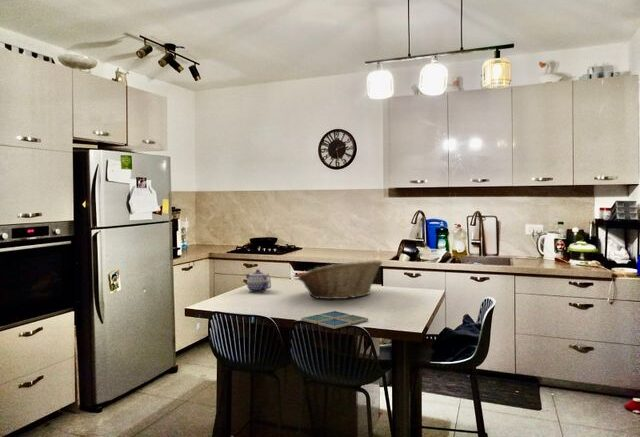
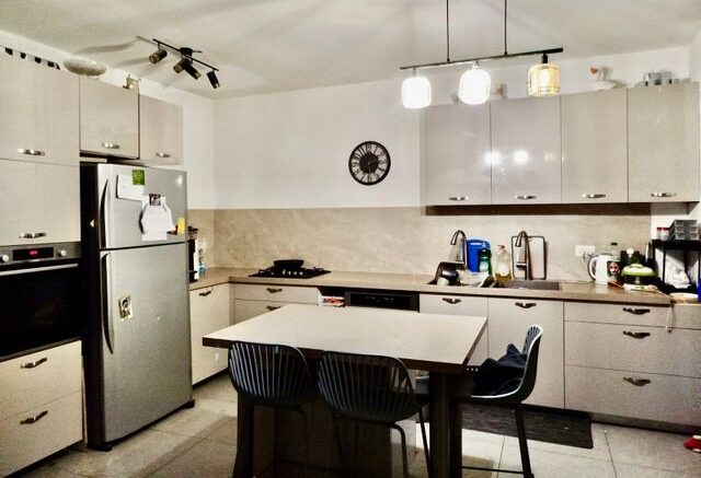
- teapot (258, 280)
- fruit basket (341, 277)
- drink coaster (334, 319)
